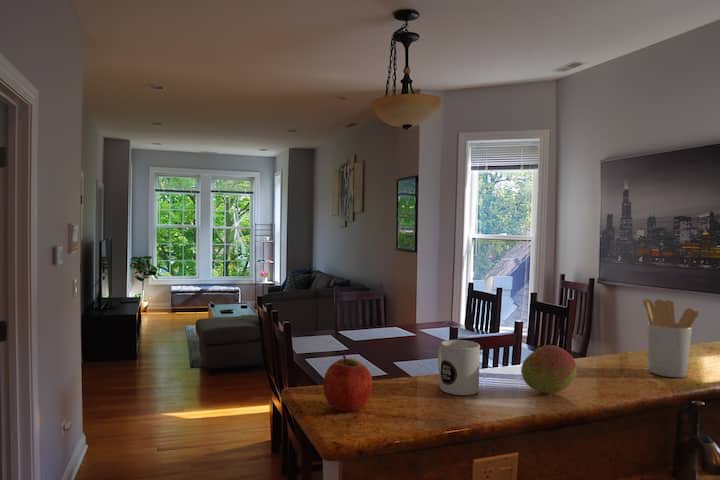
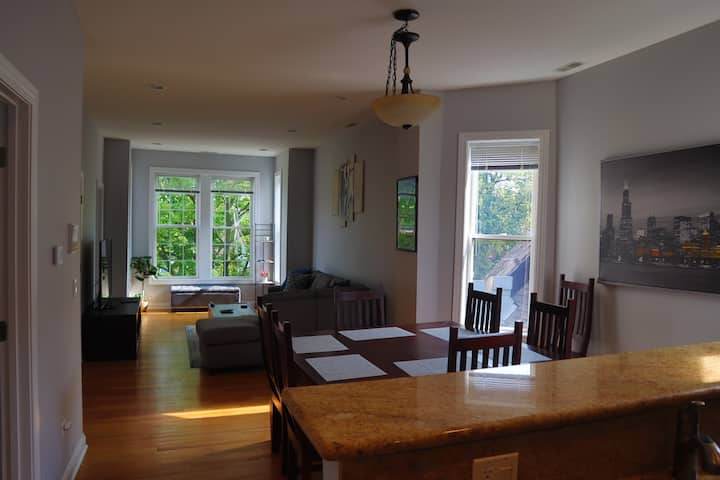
- mug (455, 364)
- fruit (549, 369)
- utensil holder (664, 334)
- apple (347, 381)
